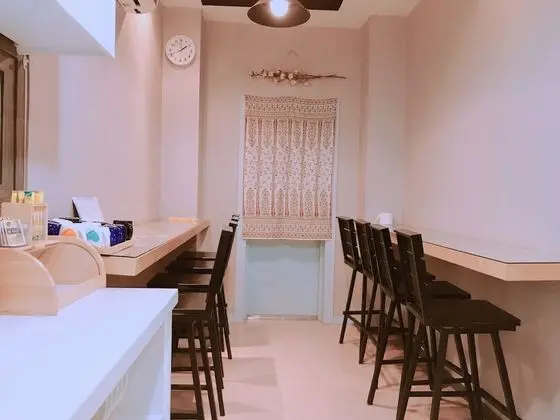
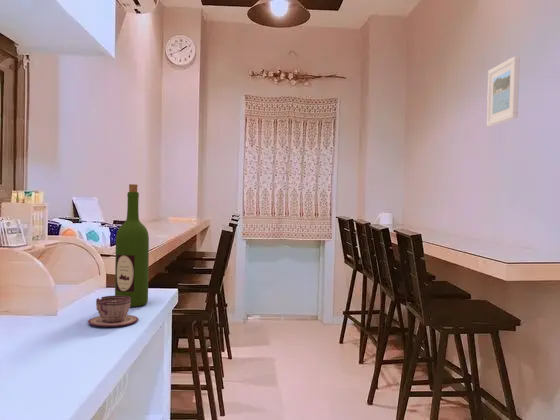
+ teacup (113, 310)
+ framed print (502, 93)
+ wine bottle (132, 244)
